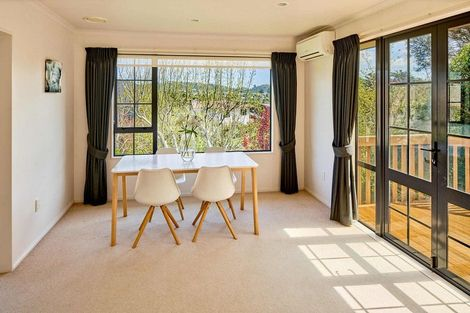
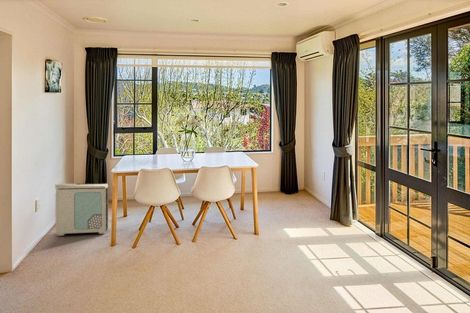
+ air purifier (83, 208)
